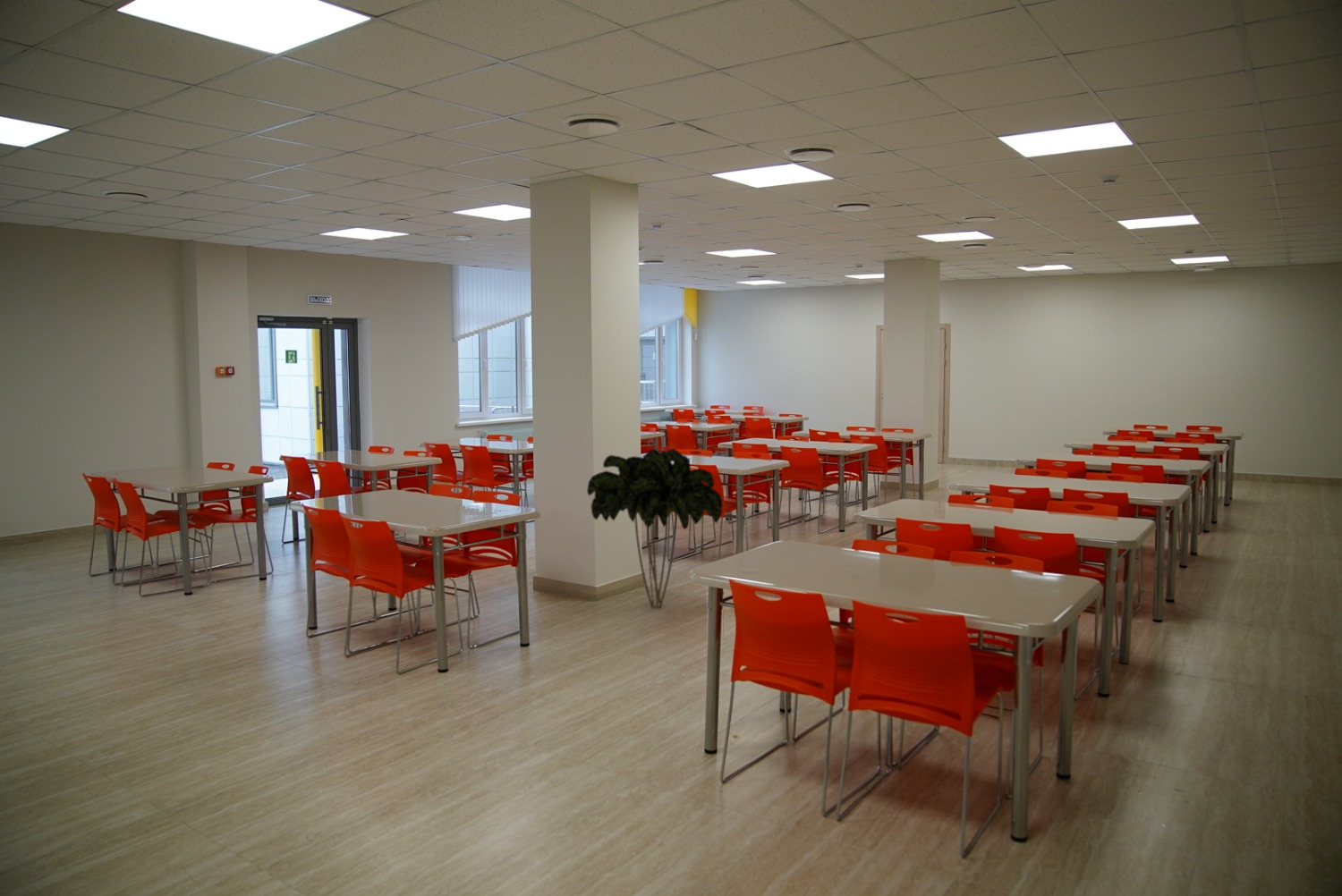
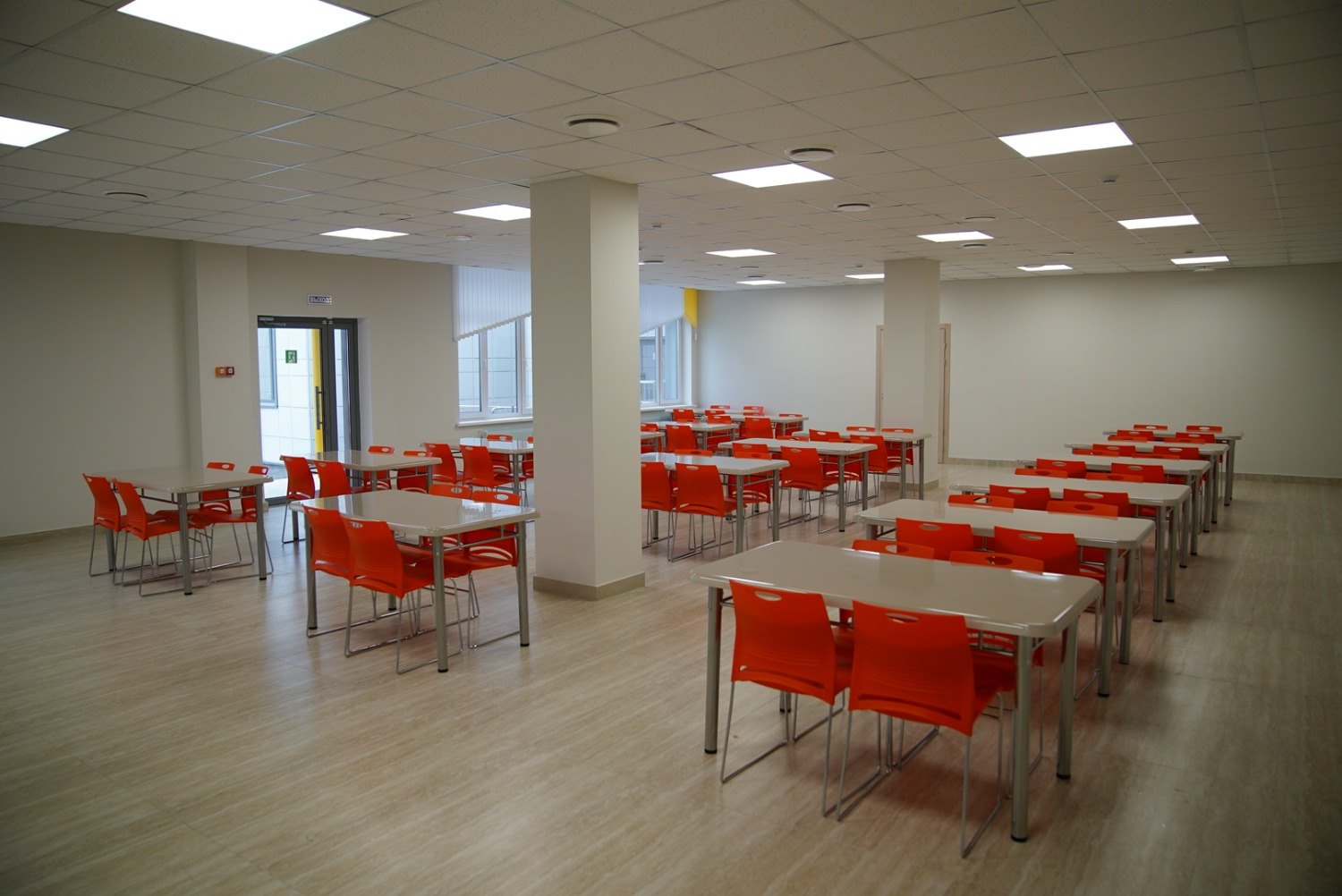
- indoor plant (653, 528)
